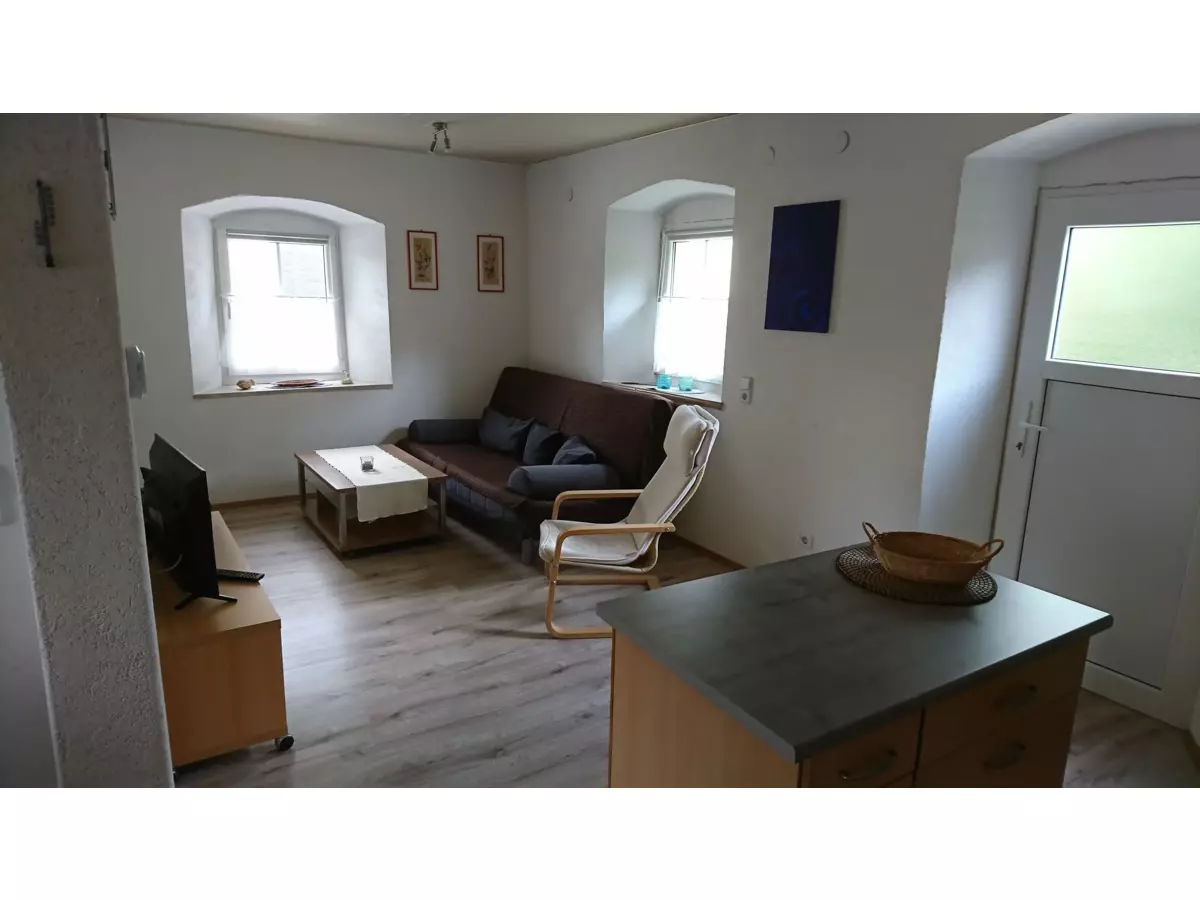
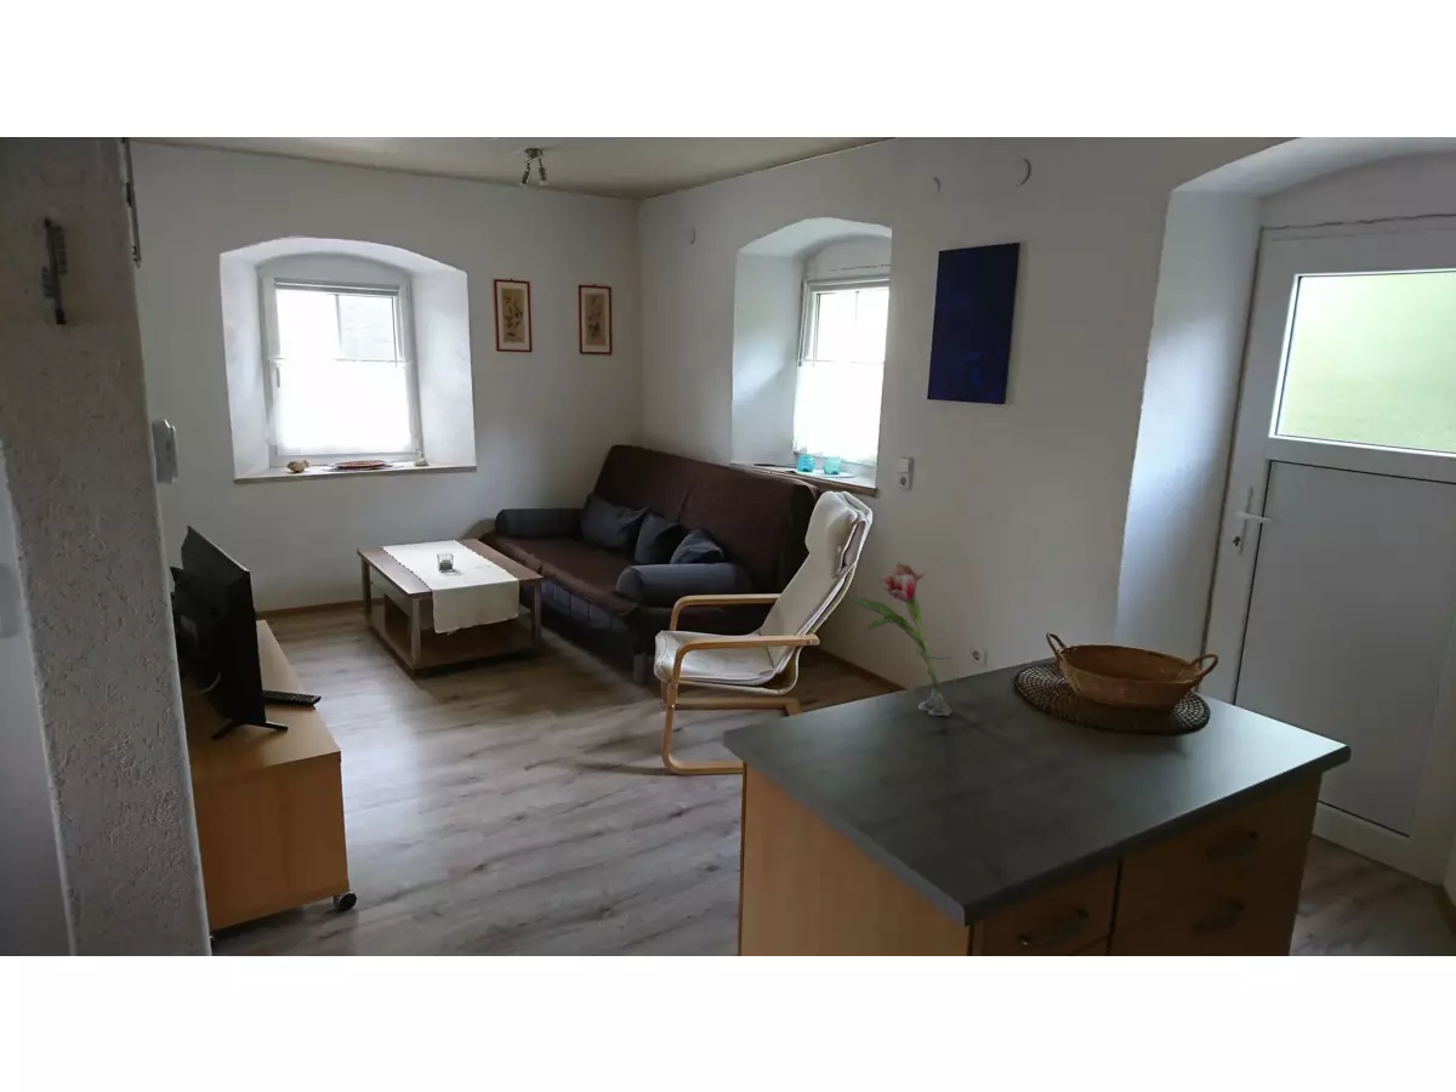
+ flower (912, 638)
